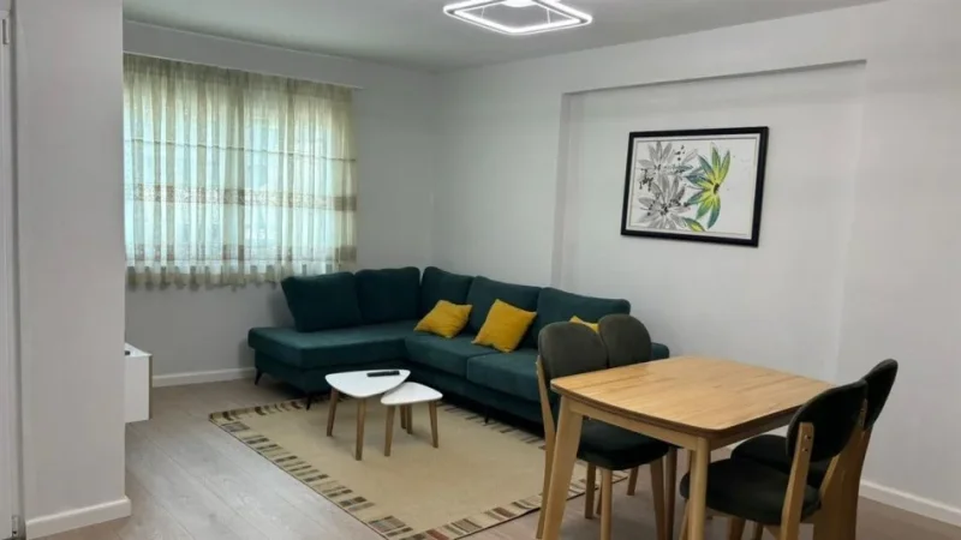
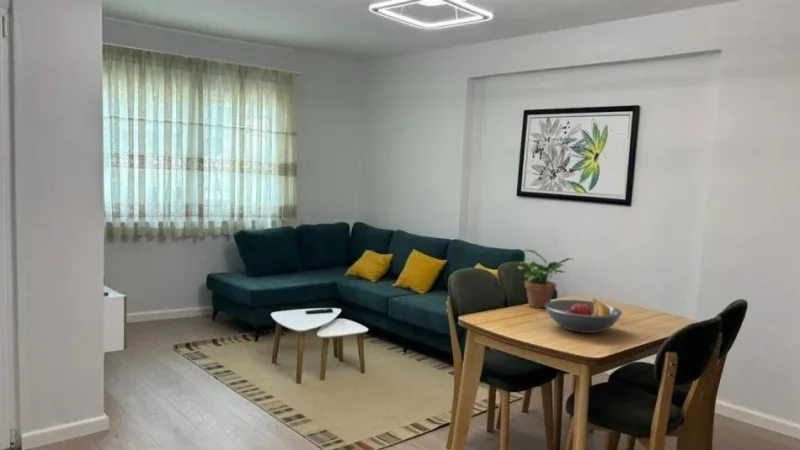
+ potted plant (546, 278)
+ fruit bowl (582, 315)
